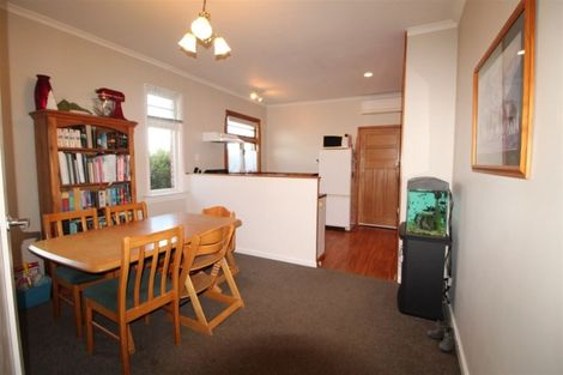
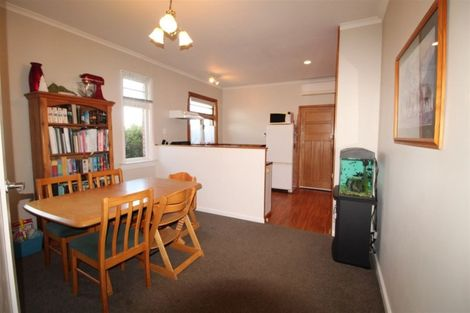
- boots (441, 333)
